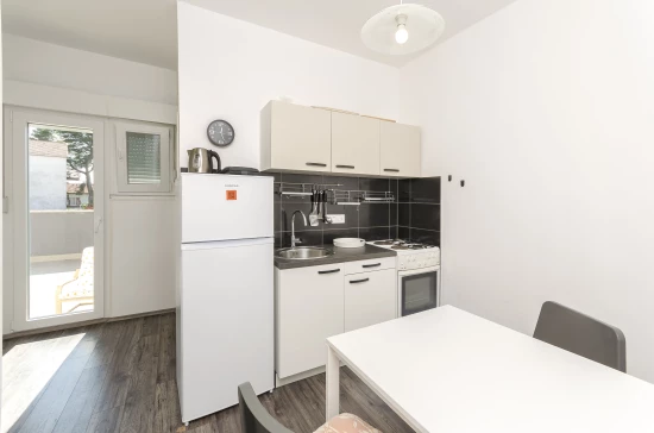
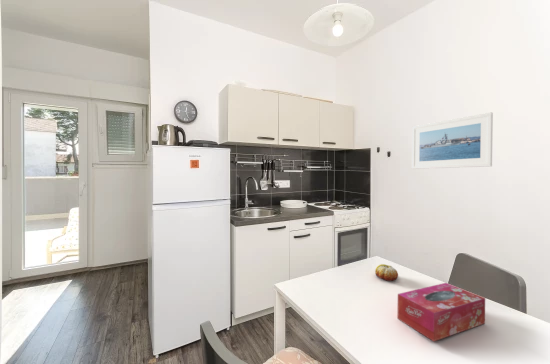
+ fruit (386, 271)
+ tissue box (440, 308)
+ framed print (447, 144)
